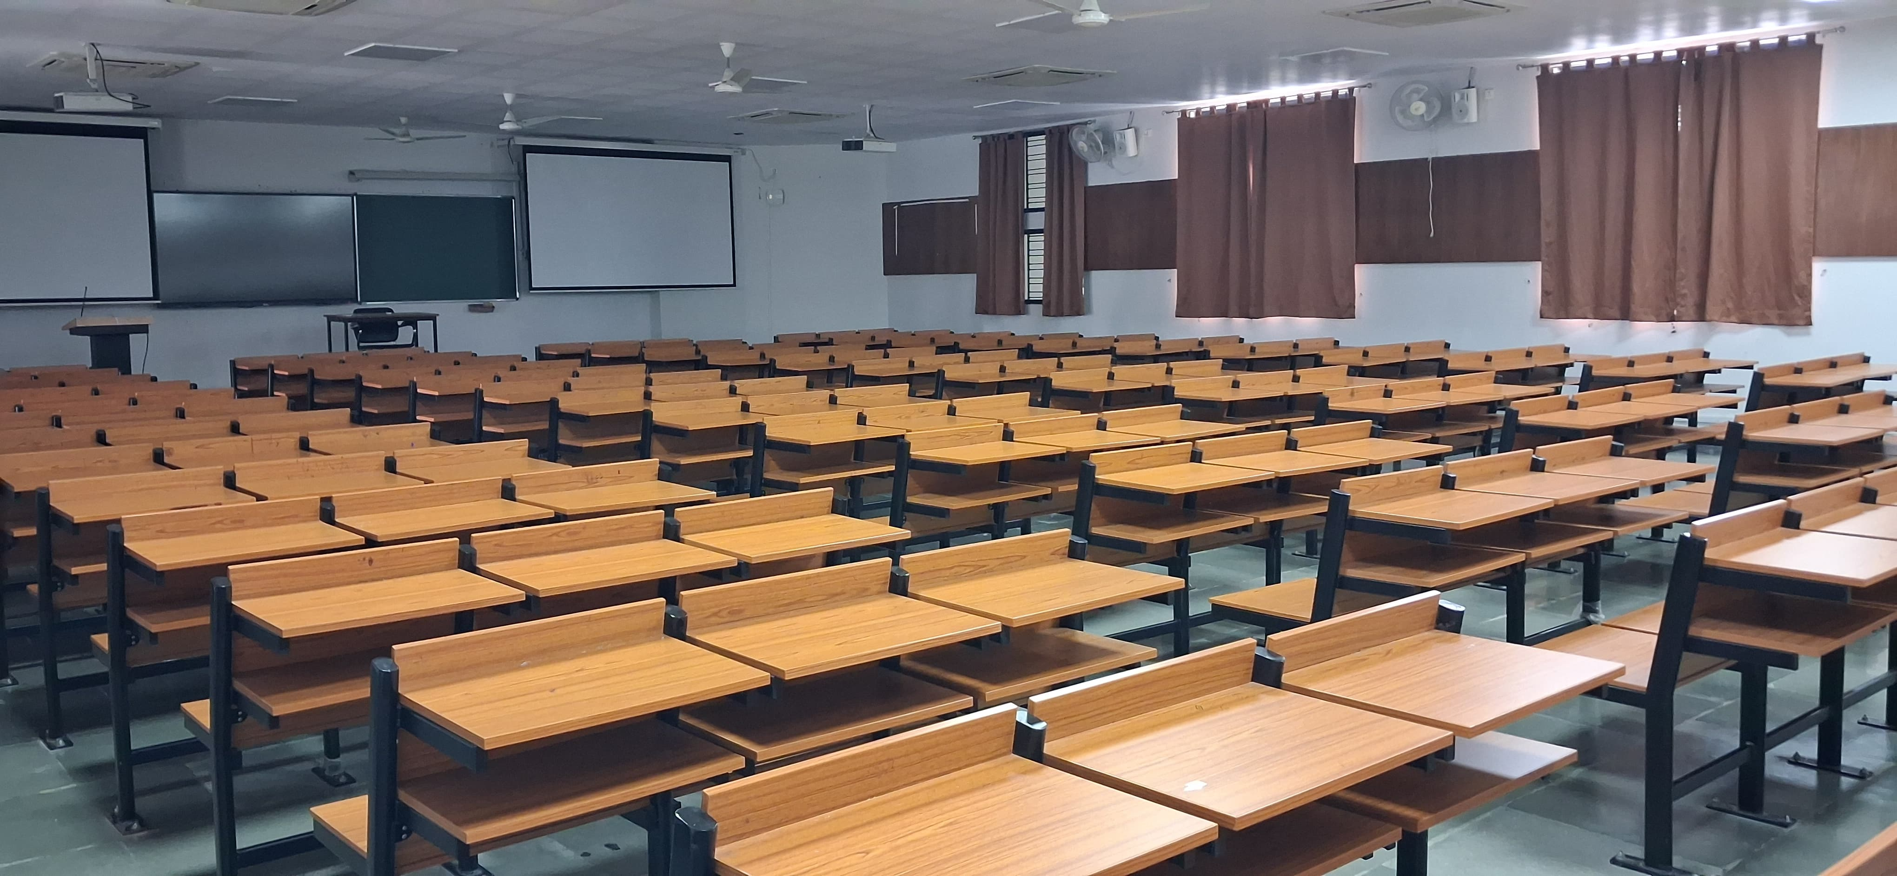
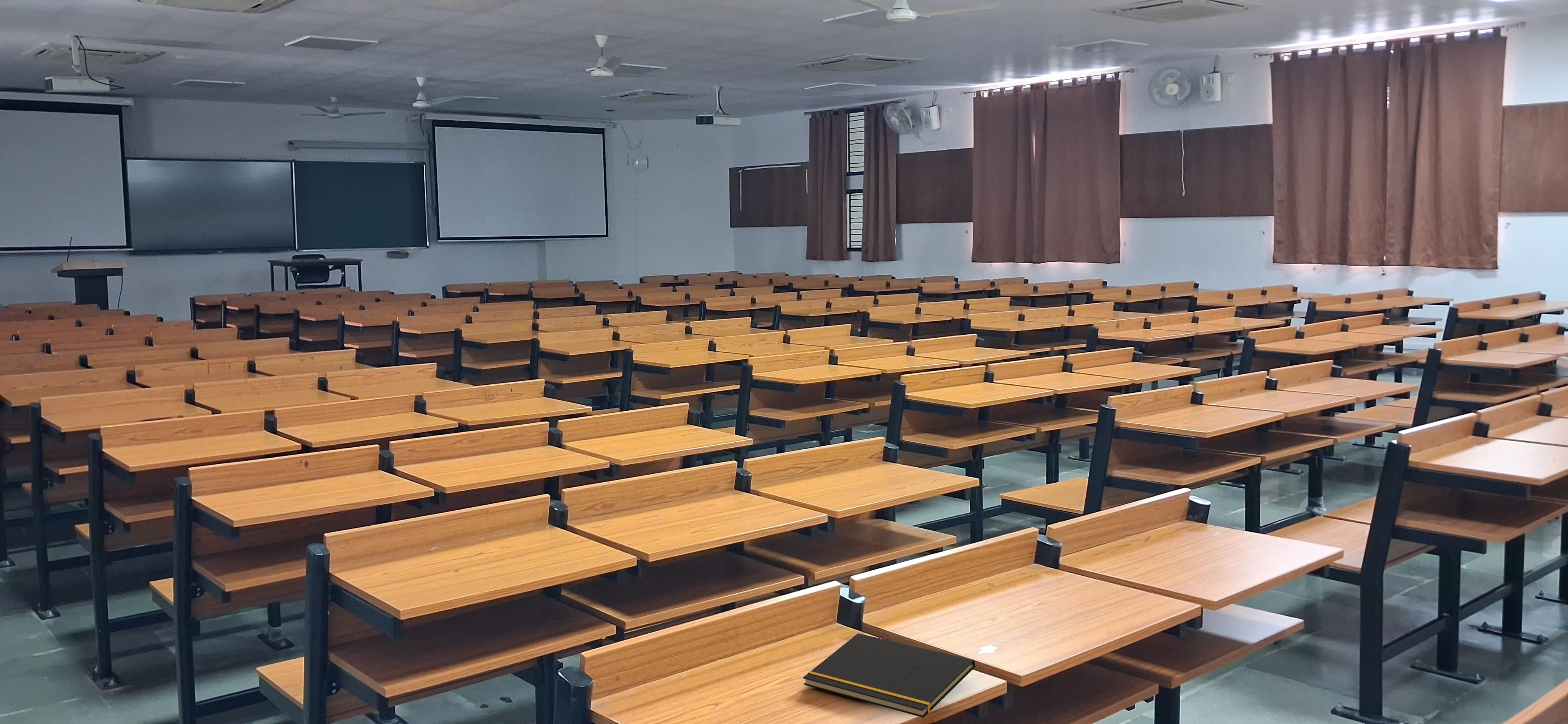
+ notepad (889, 672)
